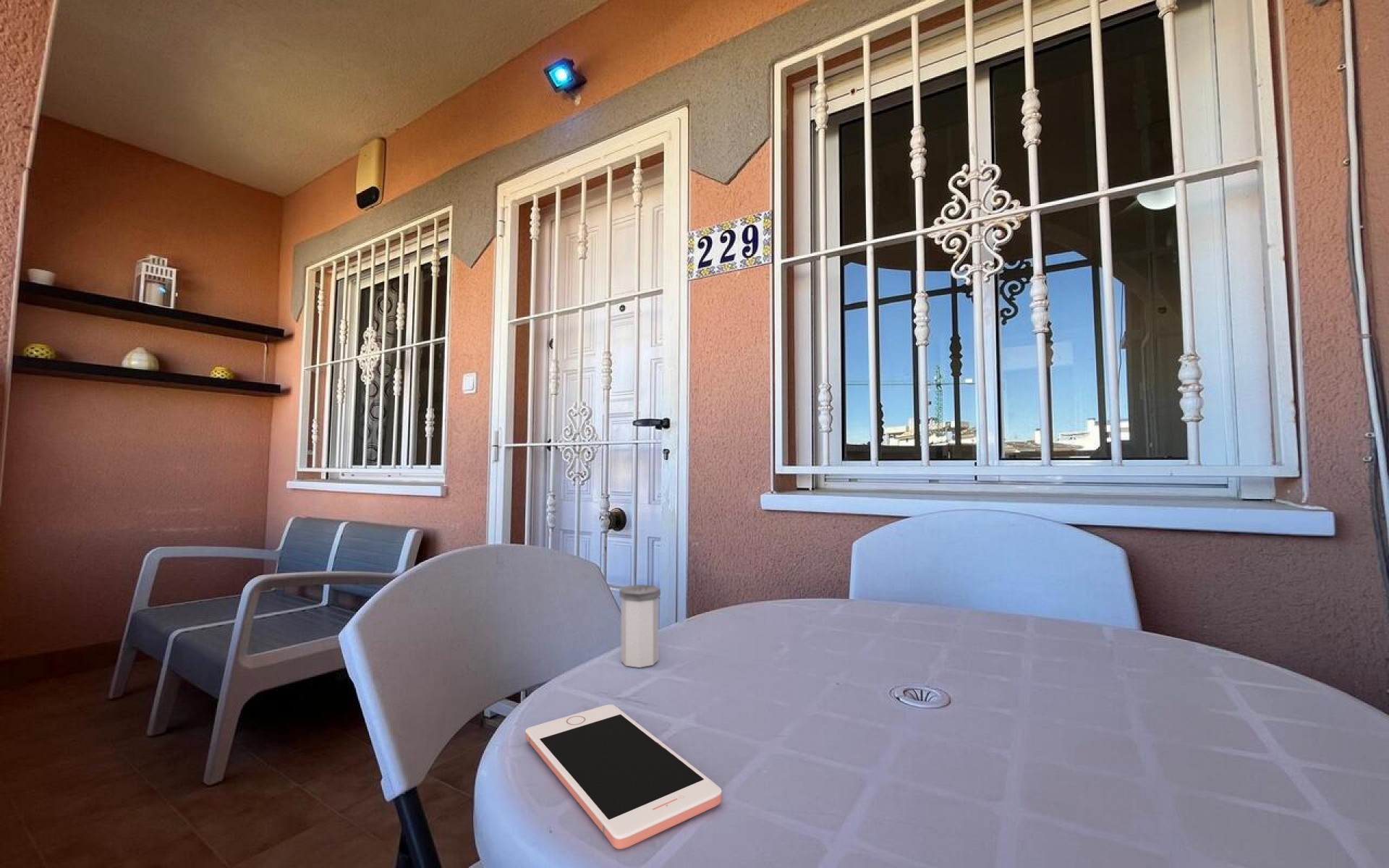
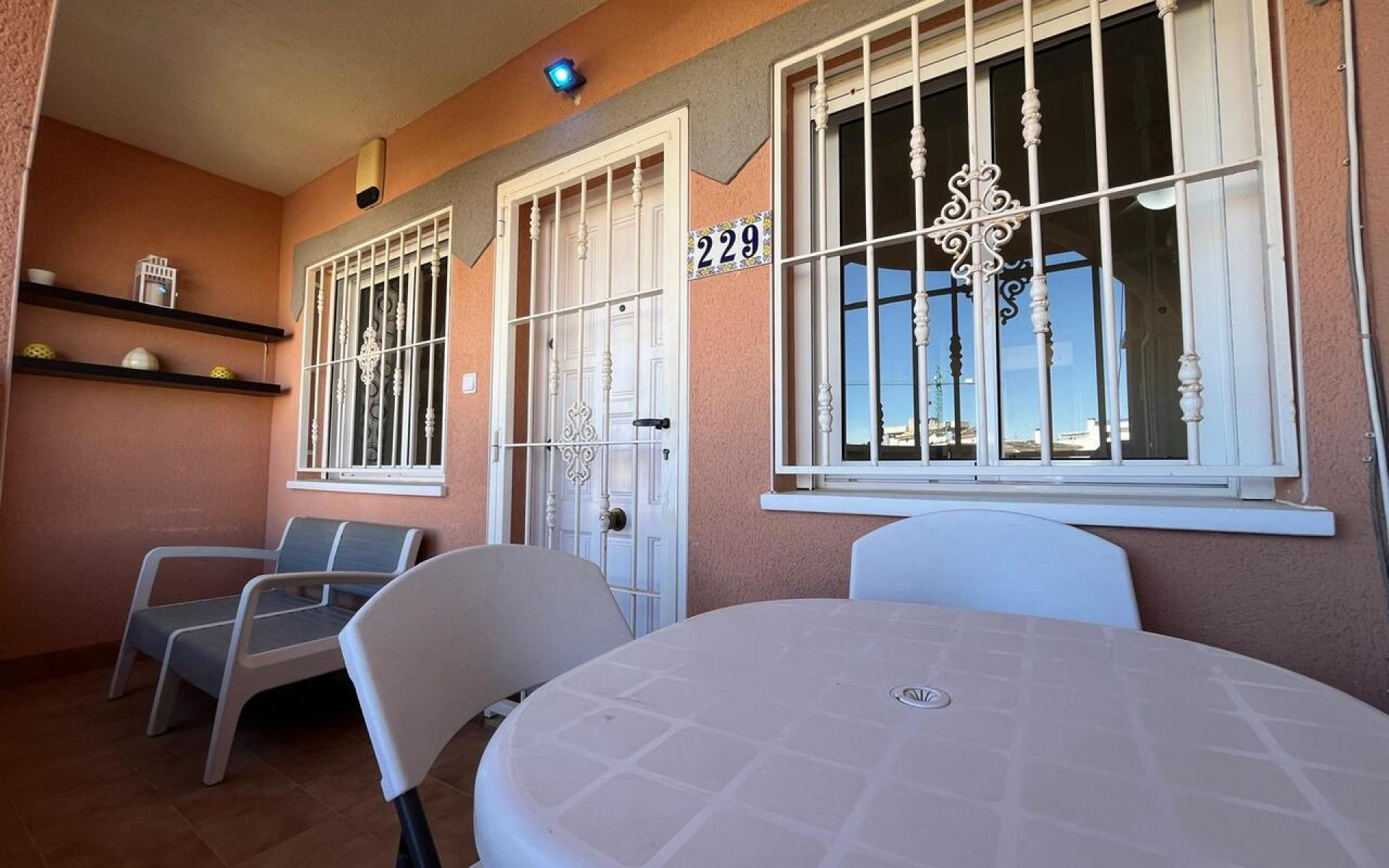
- cell phone (613, 762)
- salt shaker (640, 624)
